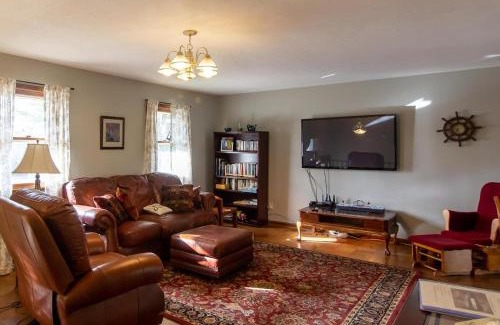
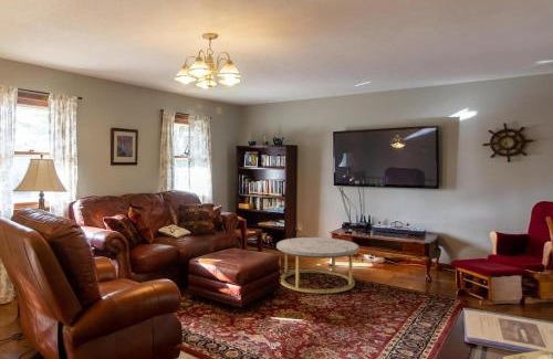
+ coffee table (316, 257)
